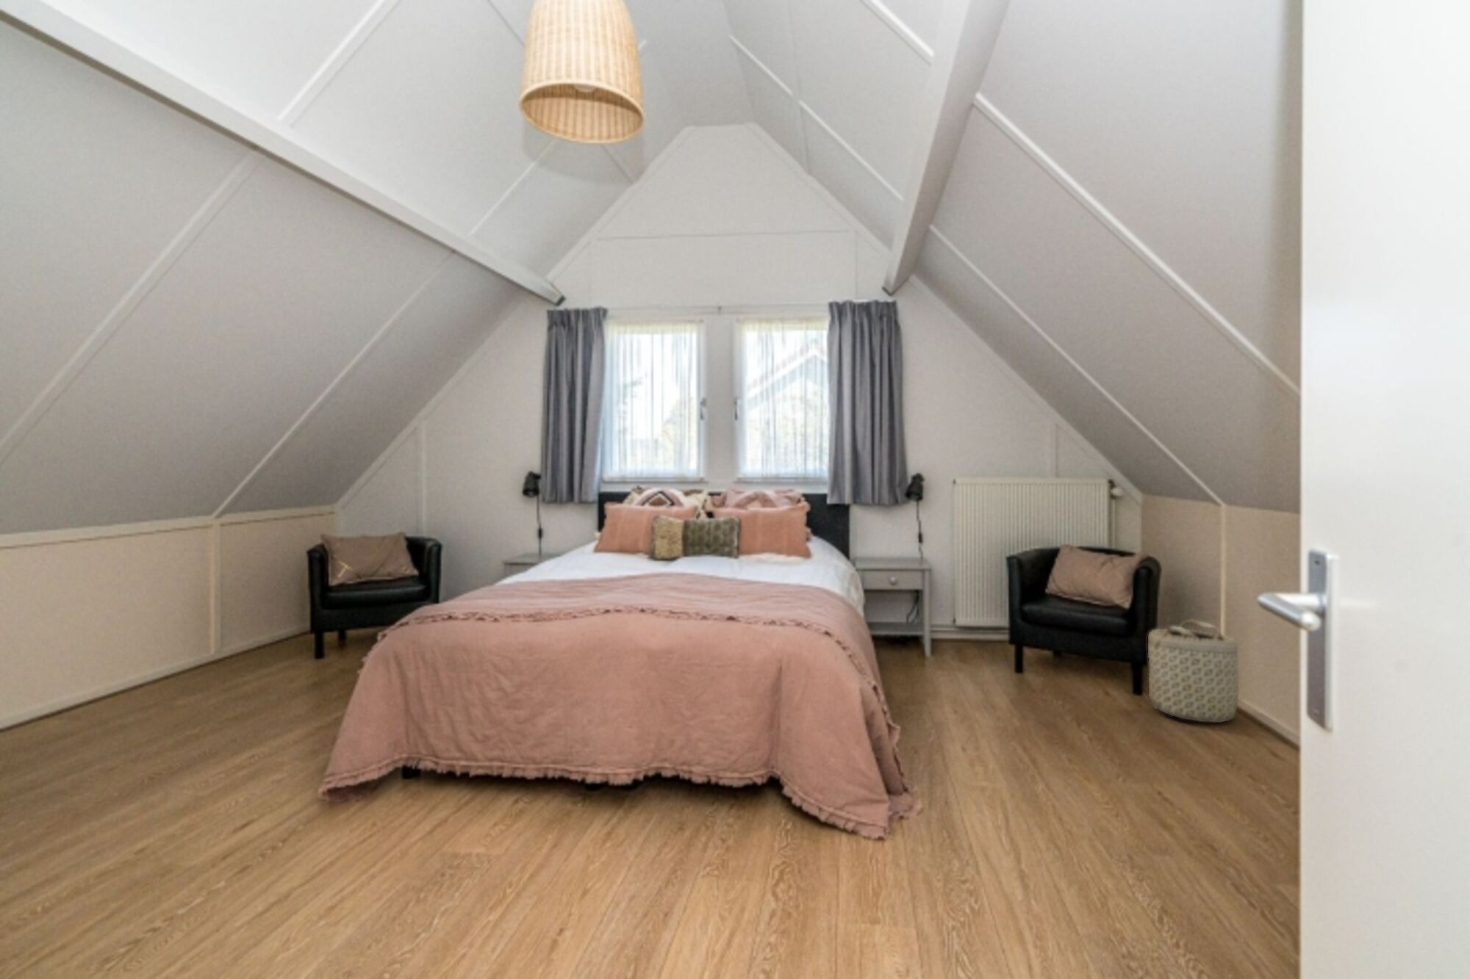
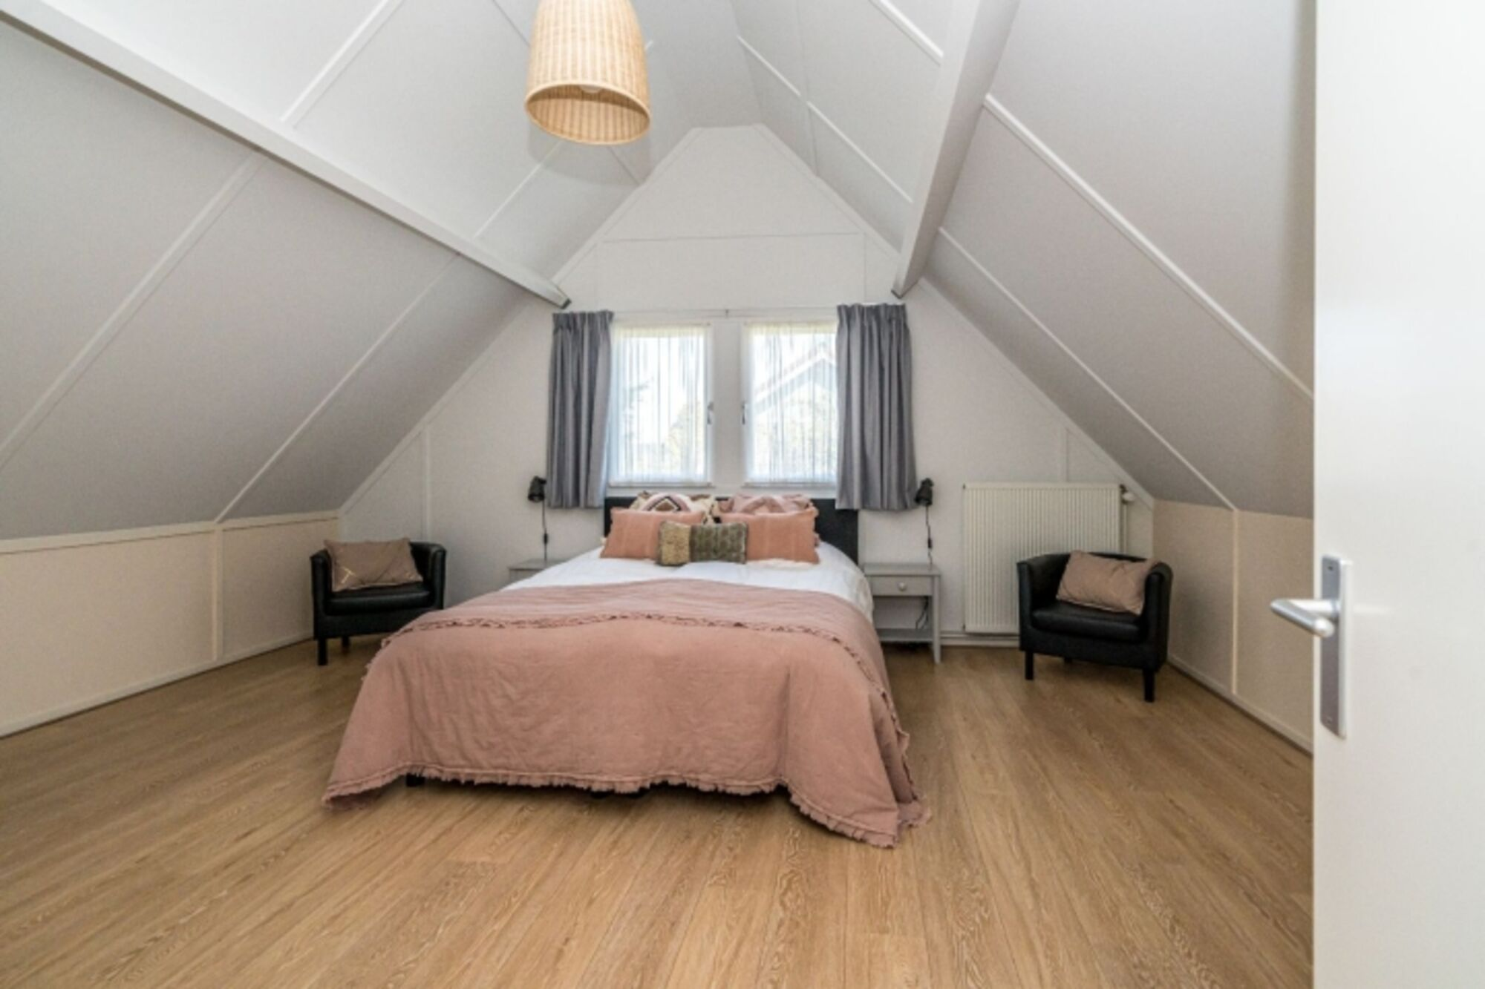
- basket (1197, 668)
